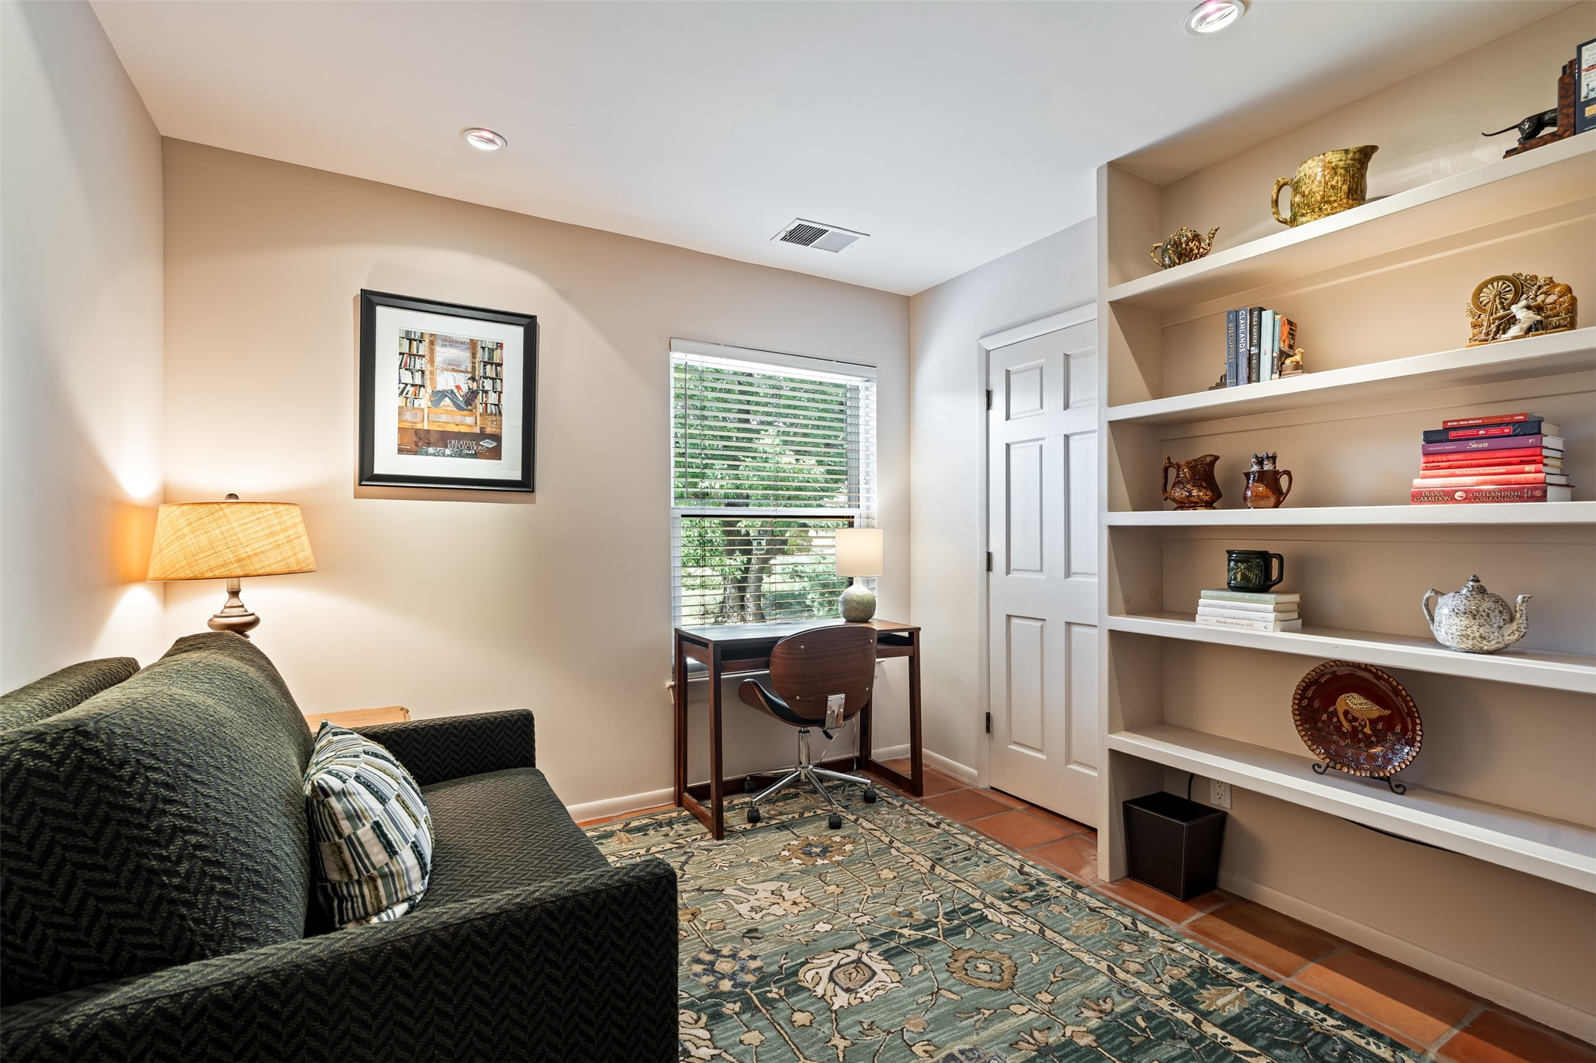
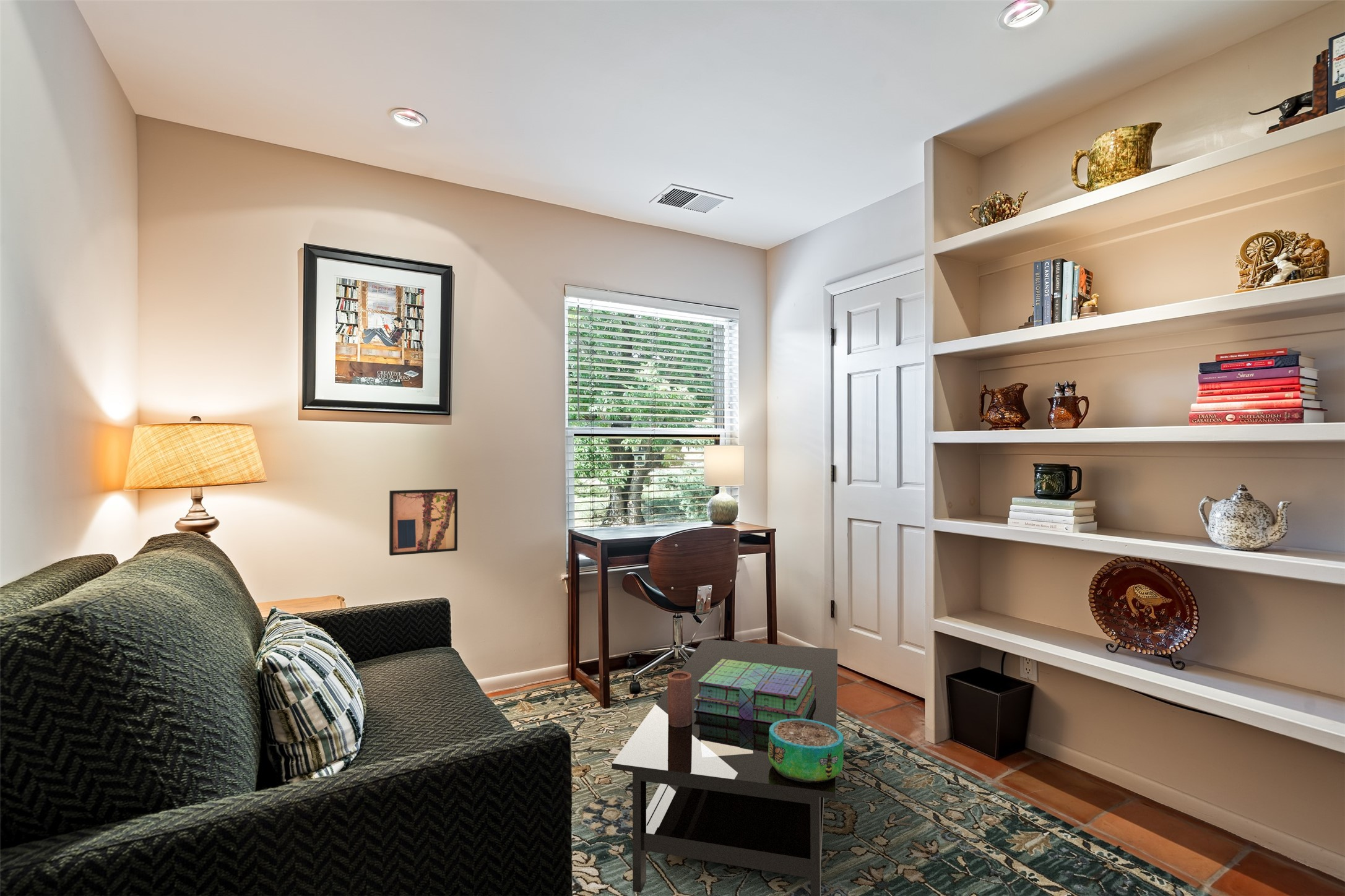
+ wall art (424, 521)
+ candle (680, 698)
+ decorative bowl (805, 749)
+ stack of books (756, 689)
+ coffee table (750, 747)
